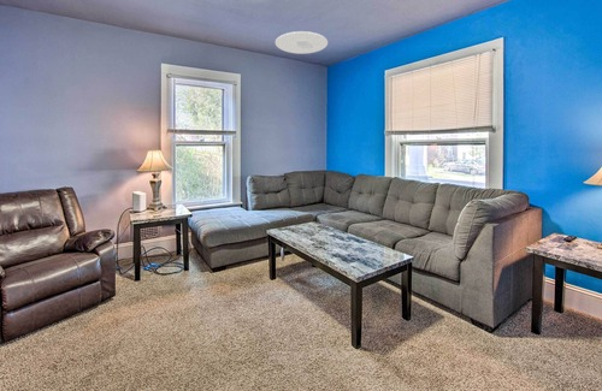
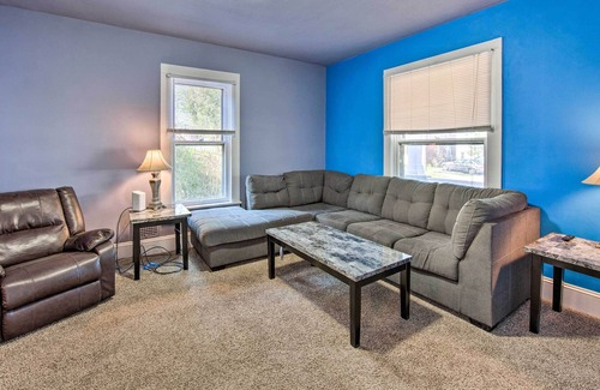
- ceiling light (301, 40)
